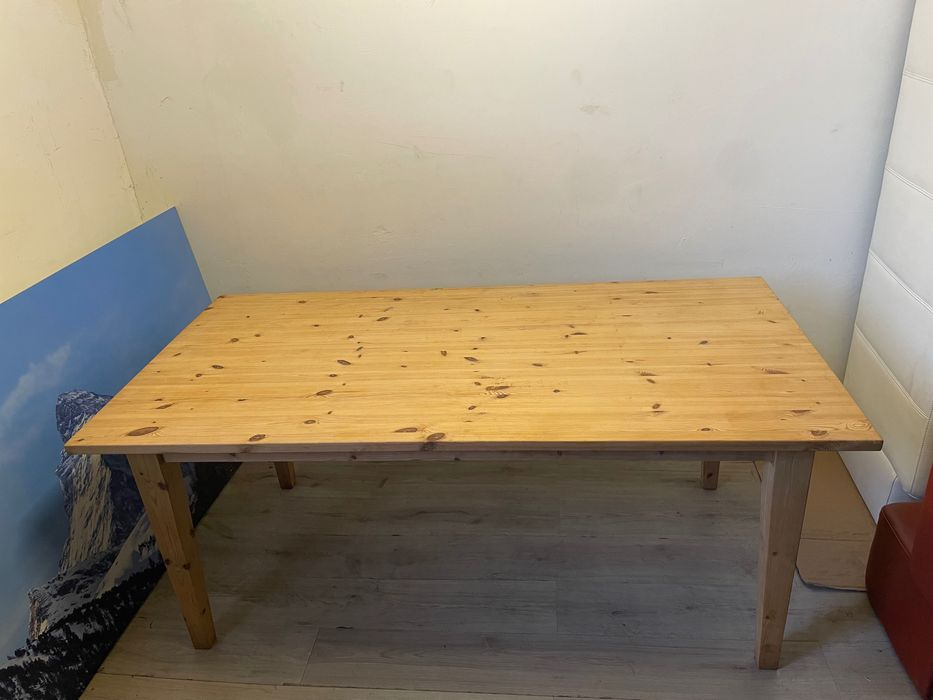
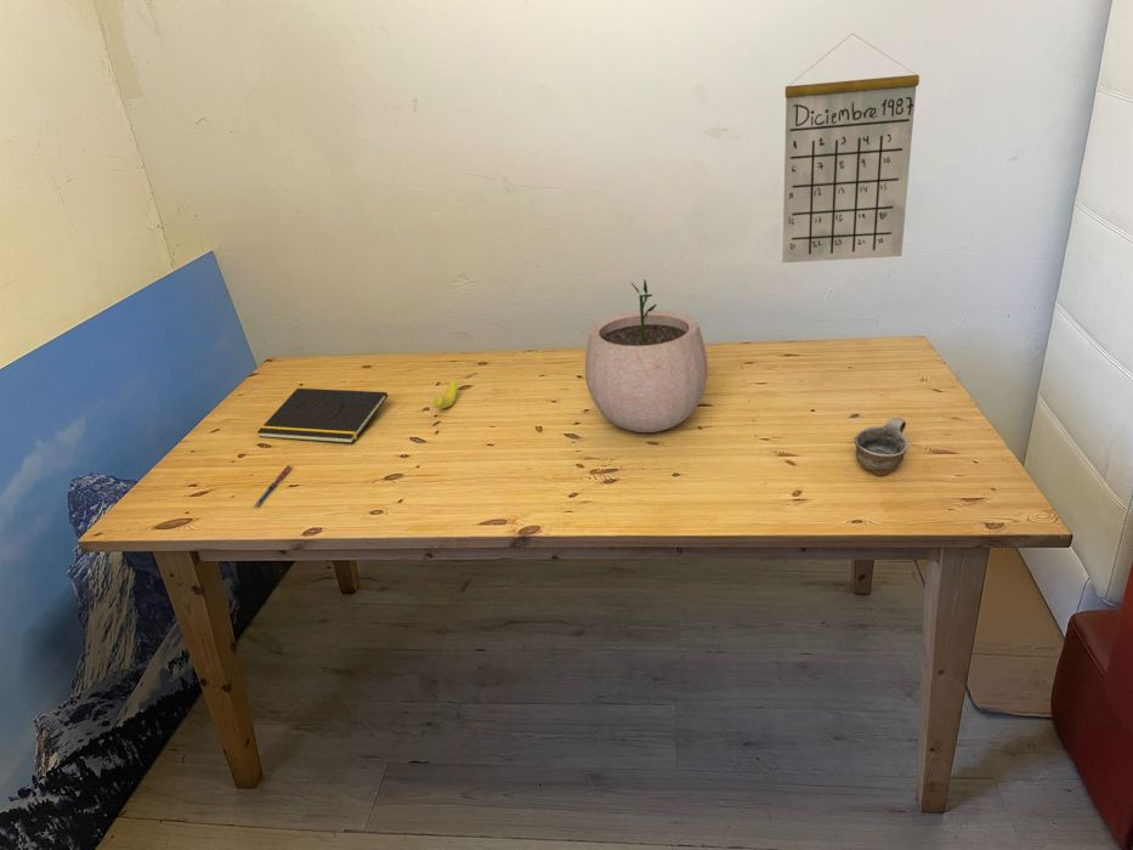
+ cup (884, 448)
+ fruit (444, 397)
+ calendar (846, 152)
+ plant pot (645, 355)
+ pen (272, 484)
+ notepad (323, 414)
